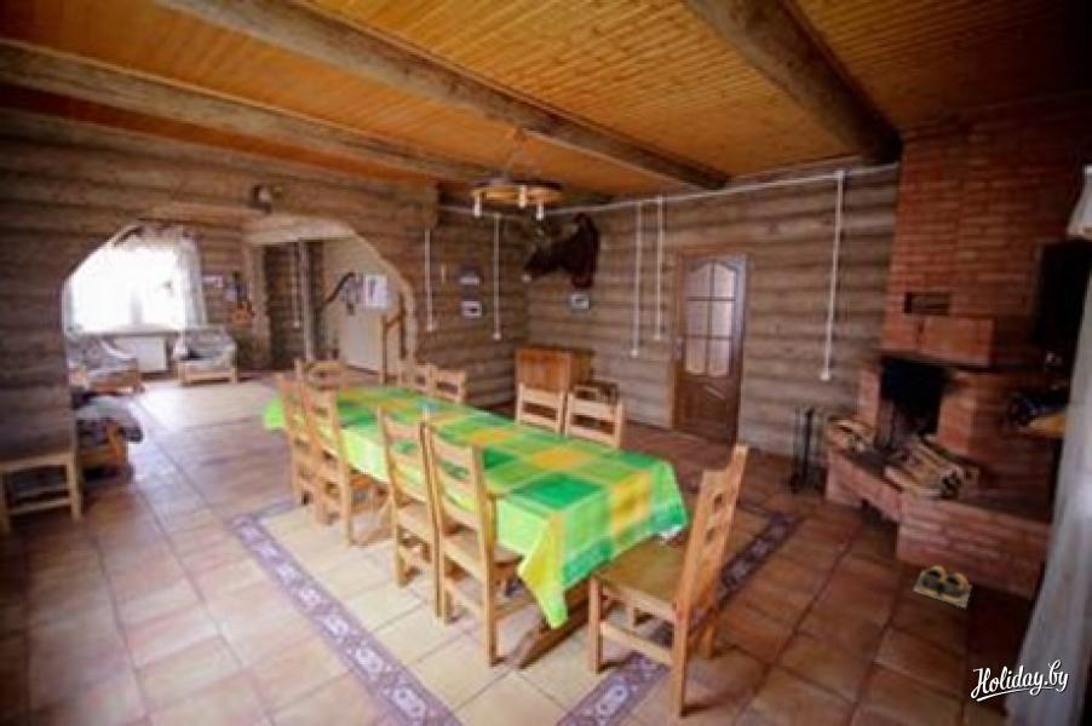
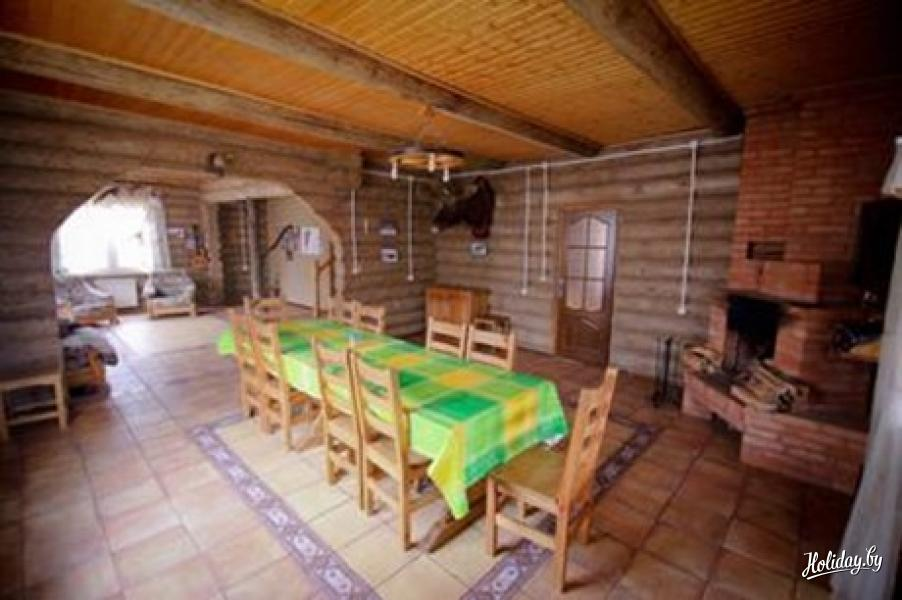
- shoes (943, 578)
